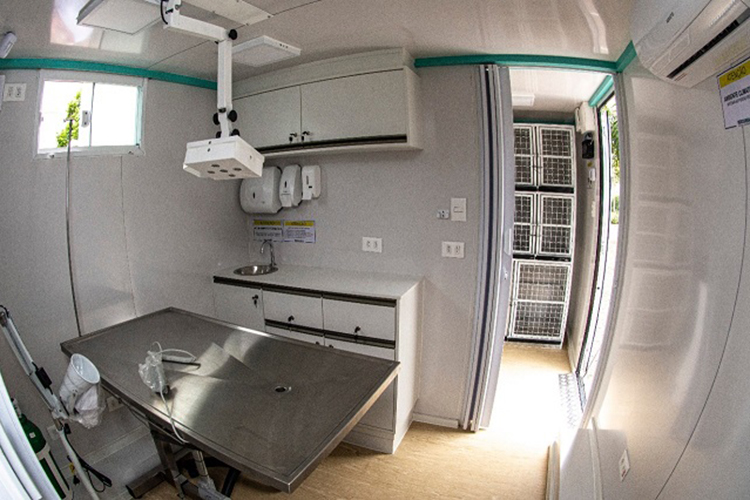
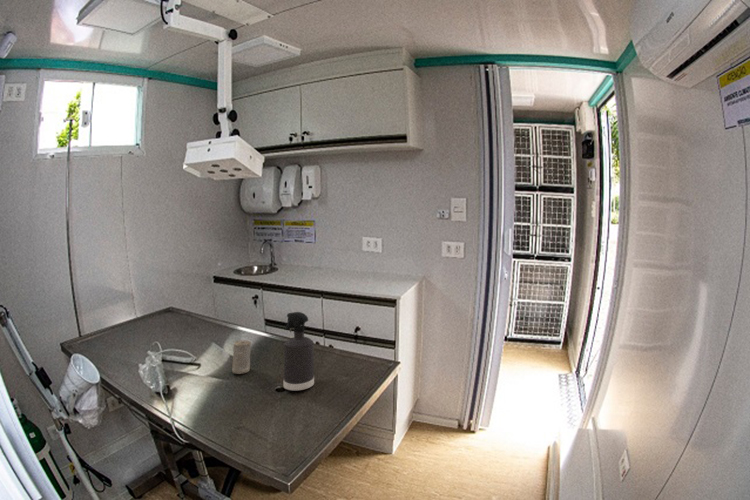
+ paper towel (241, 356)
+ spray bottle (297, 347)
